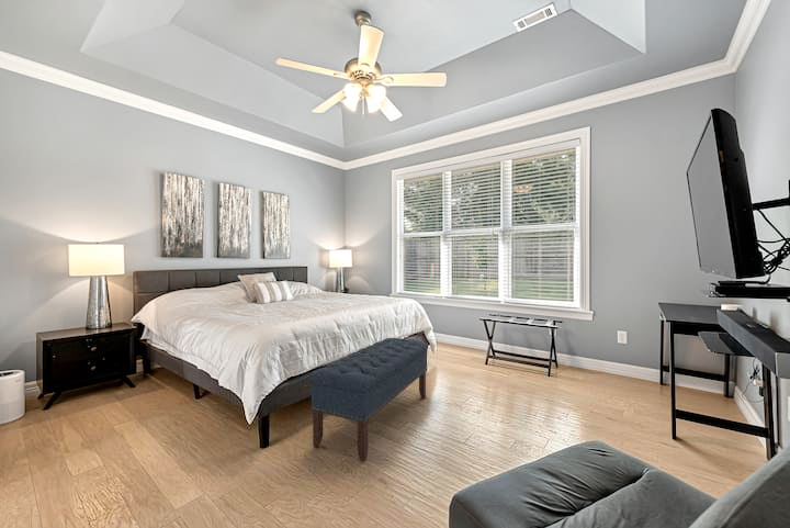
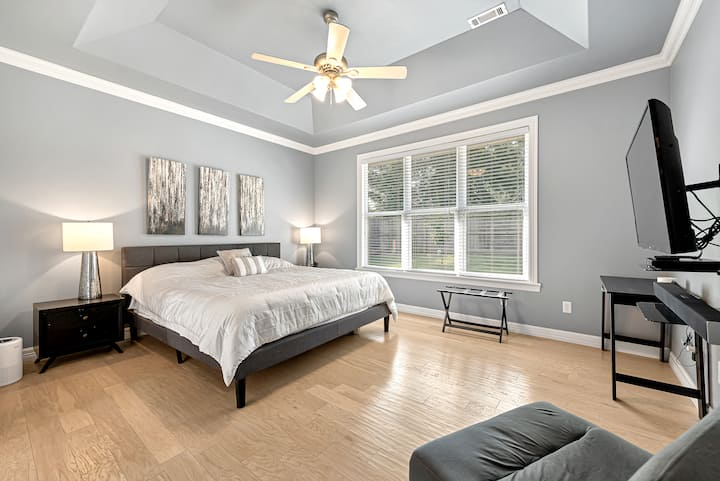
- bench (377, 384)
